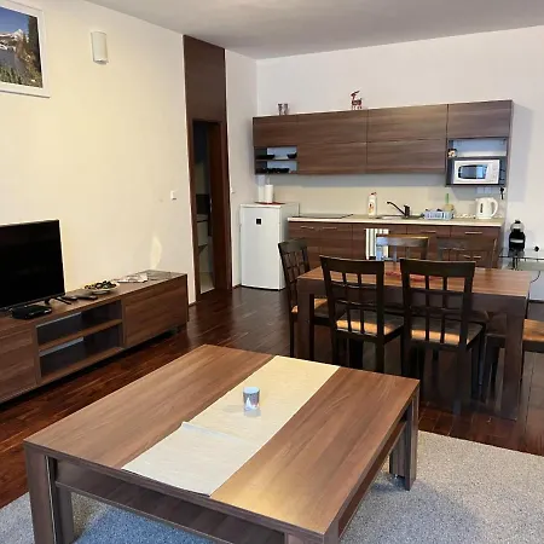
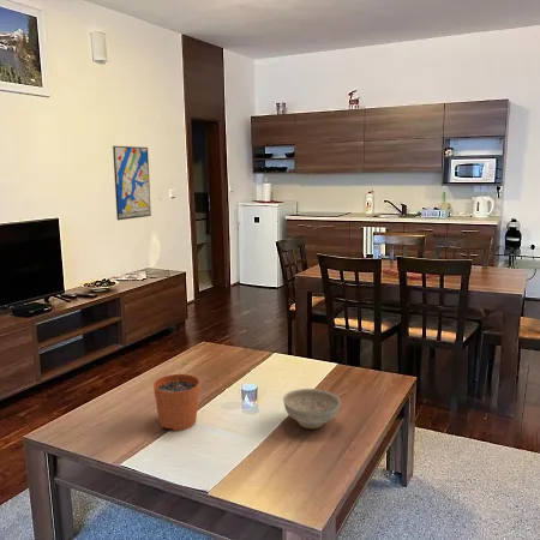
+ wall art (132, 182)
+ plant pot (176, 392)
+ decorative bowl (311, 410)
